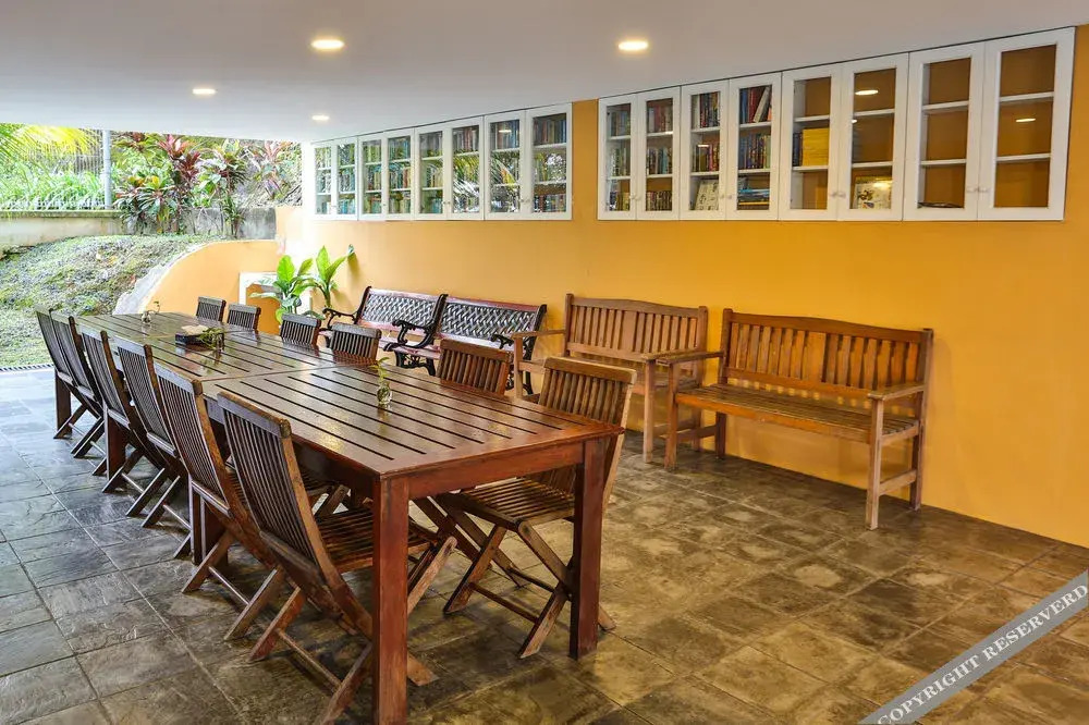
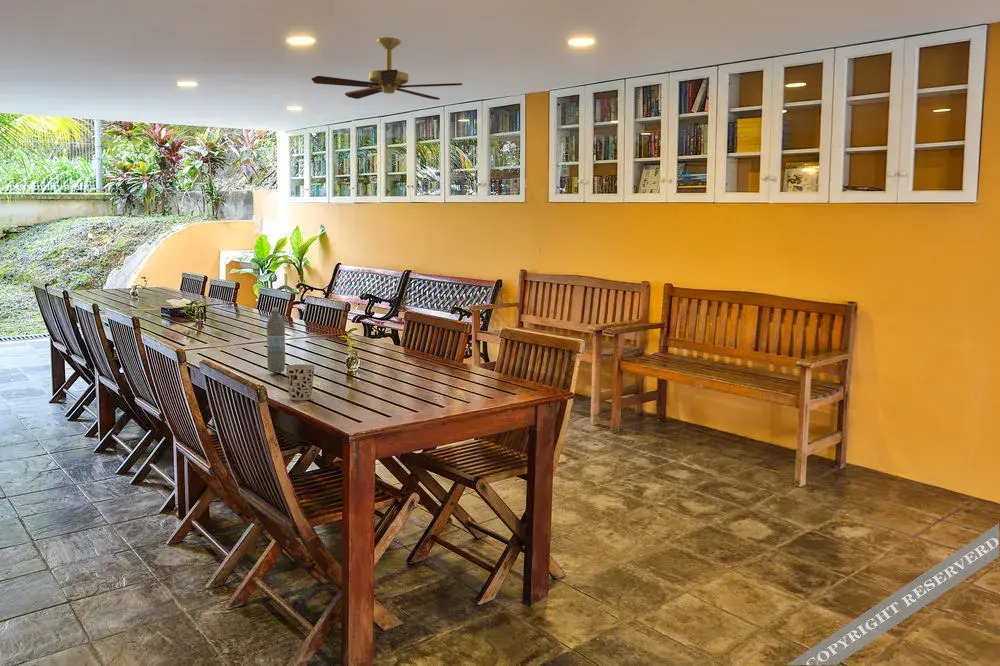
+ water bottle (276, 340)
+ ceiling fan (387, 65)
+ cup (300, 382)
